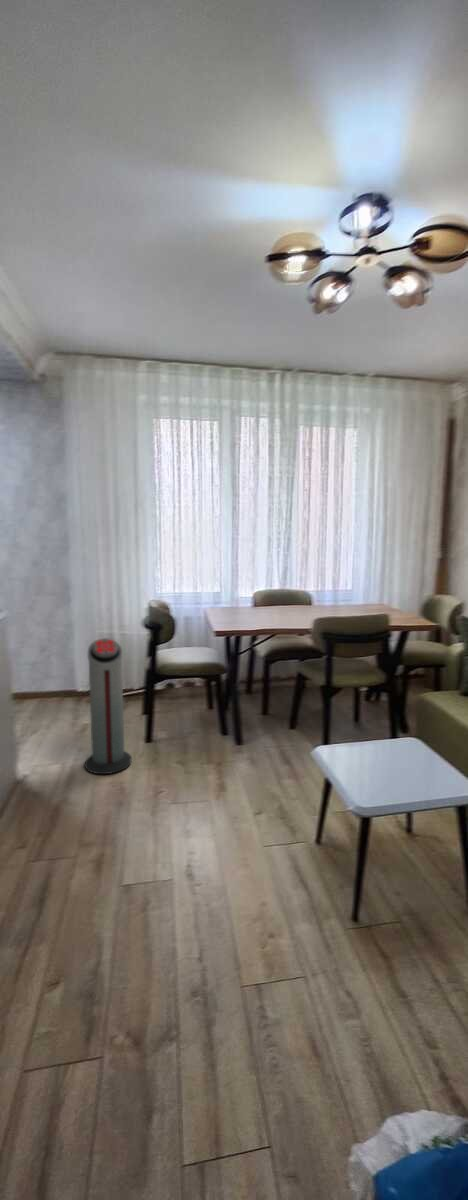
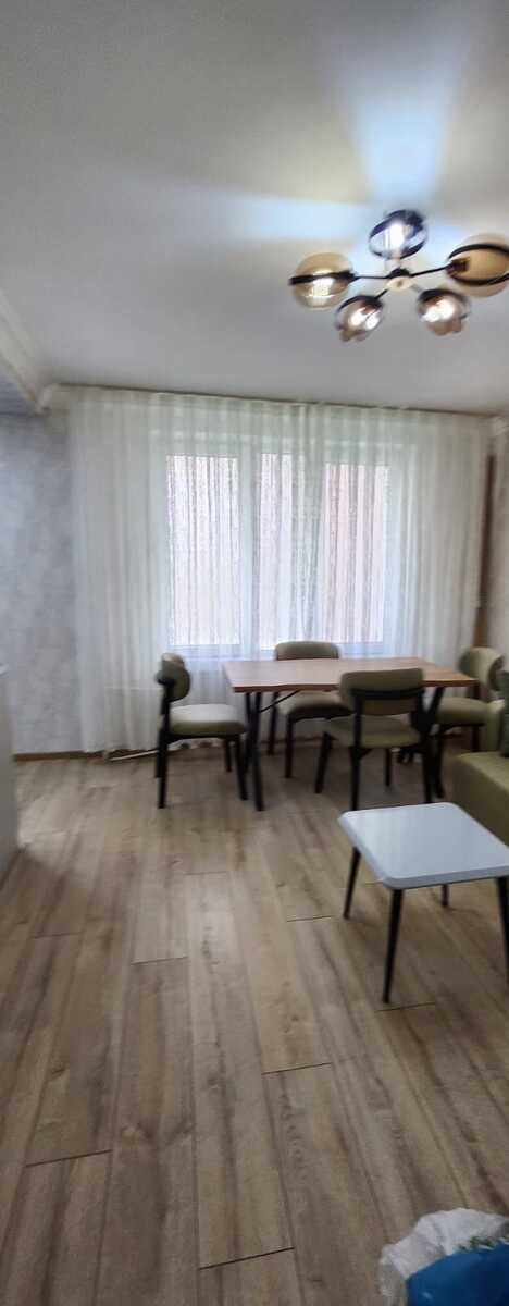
- air purifier (106, 702)
